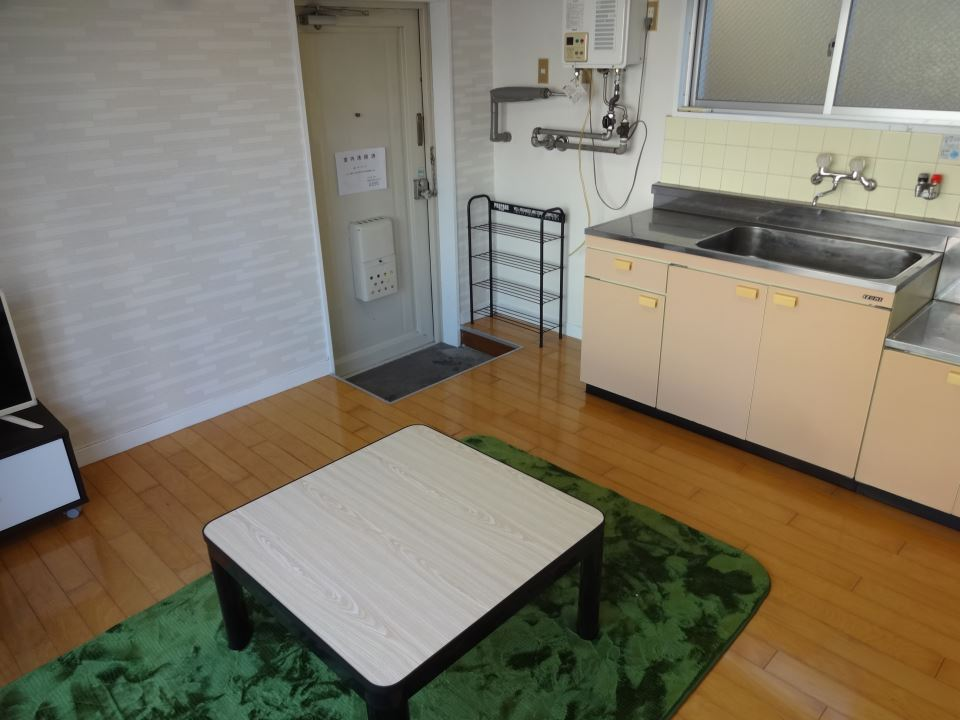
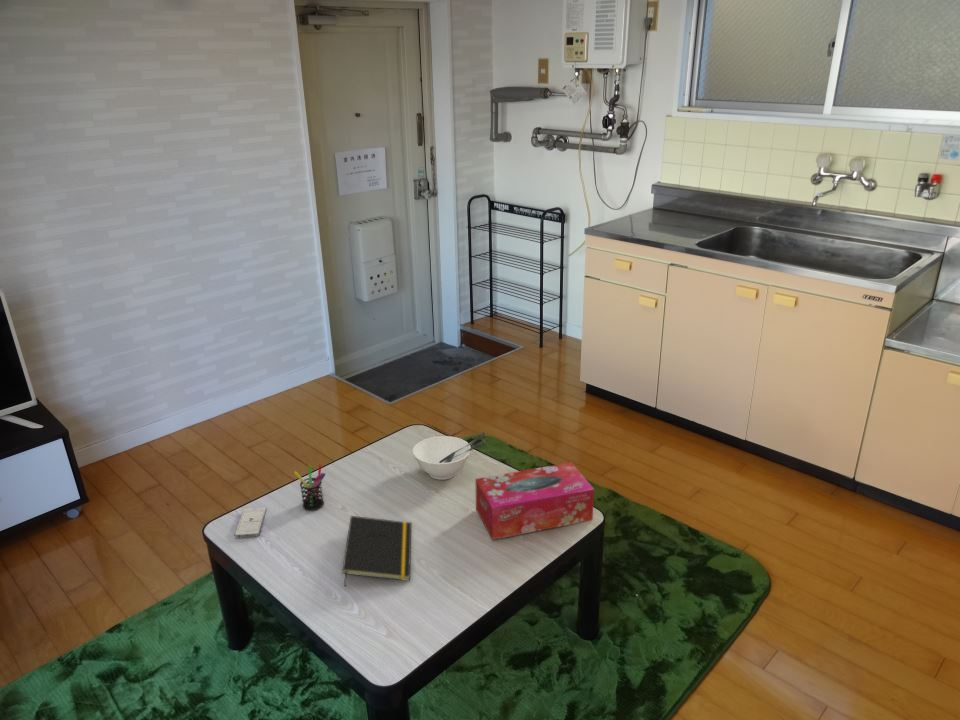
+ smartphone (251, 521)
+ bowl (448, 455)
+ tissue box (533, 499)
+ pen holder (312, 484)
+ notepad (378, 546)
